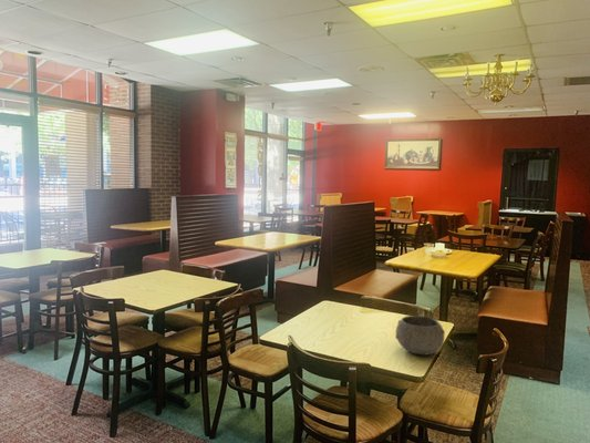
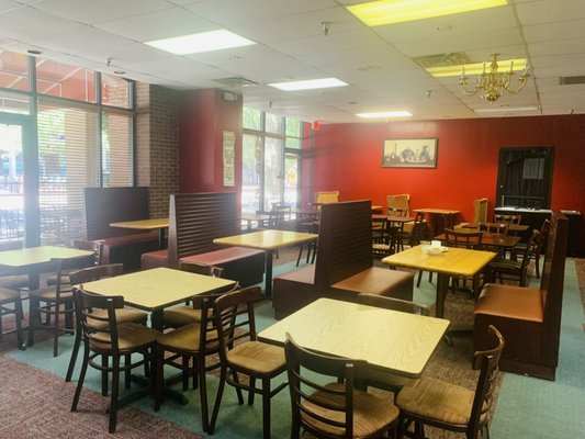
- bowl (420, 336)
